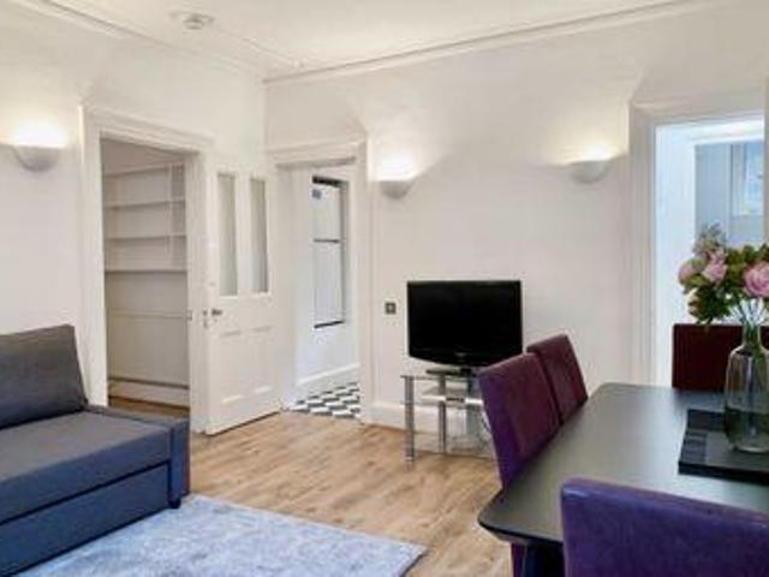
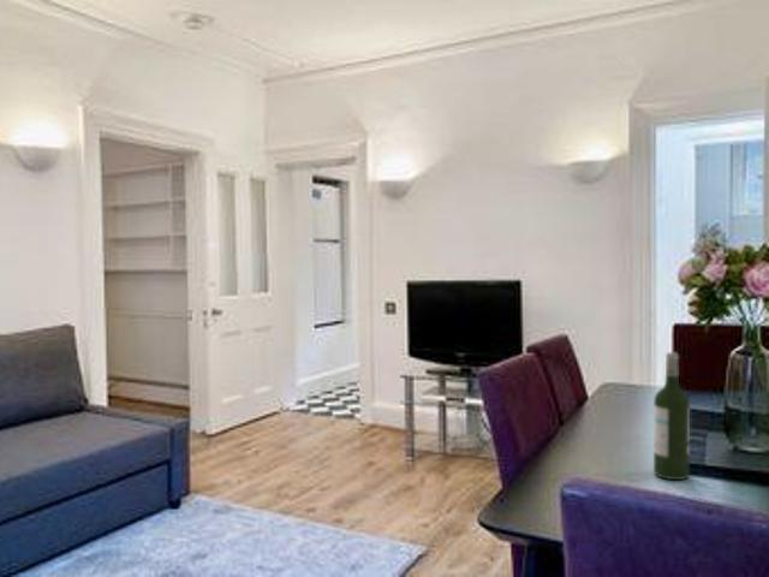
+ wine bottle (670, 414)
